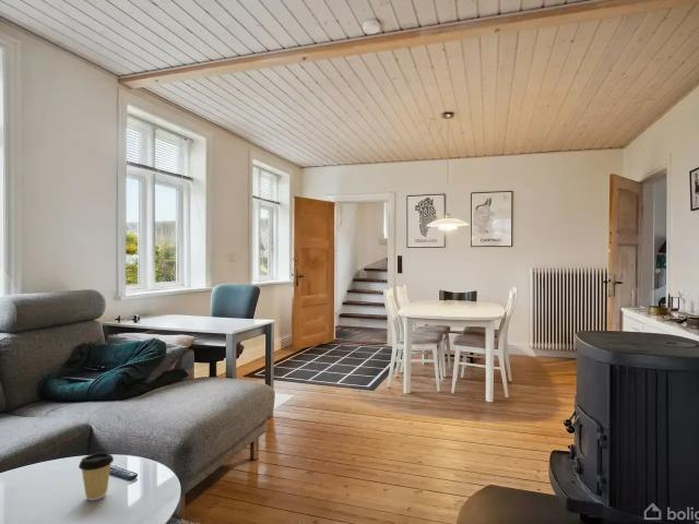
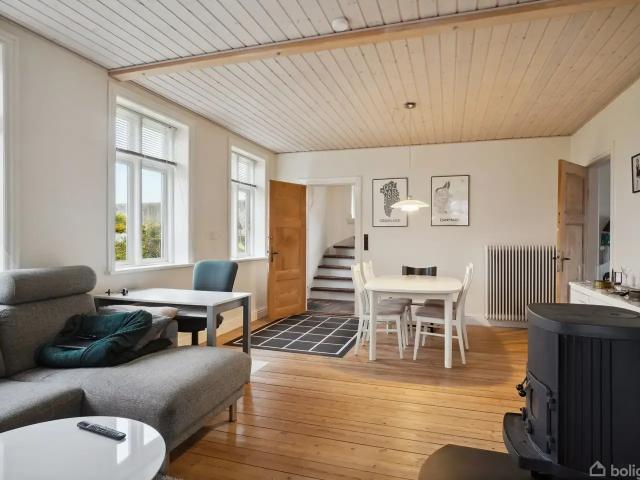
- coffee cup (96, 476)
